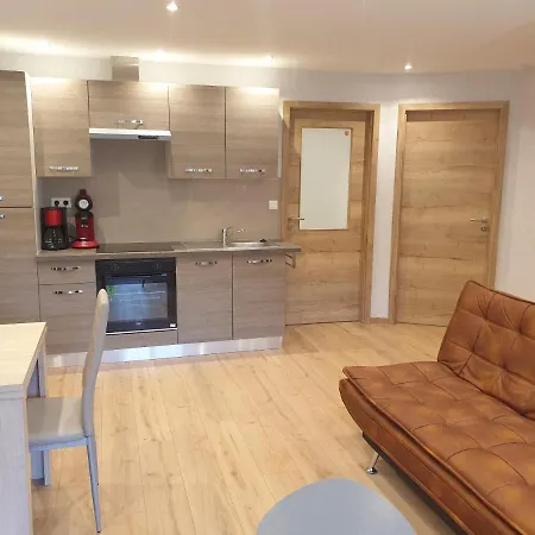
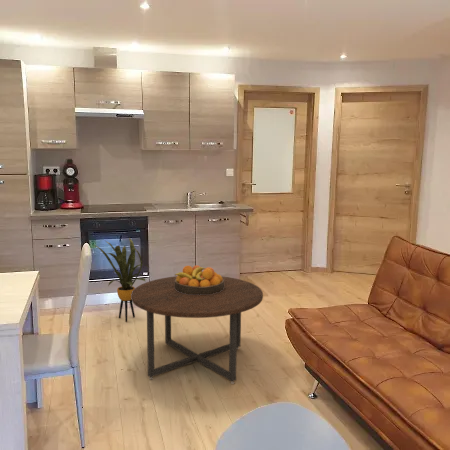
+ house plant (121, 280)
+ coffee table (197, 317)
+ fruit bowl (199, 276)
